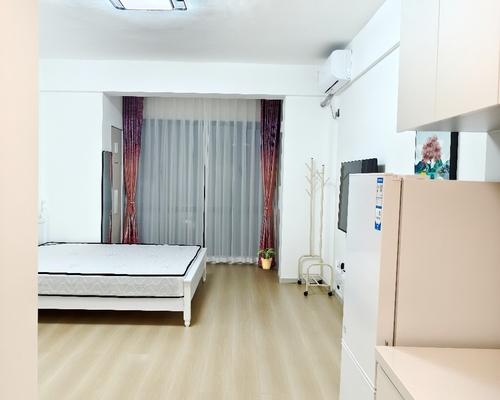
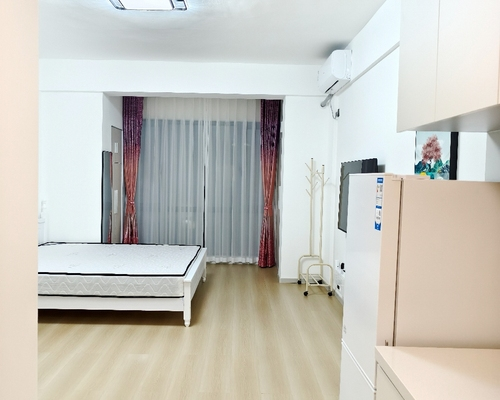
- potted plant (266, 258)
